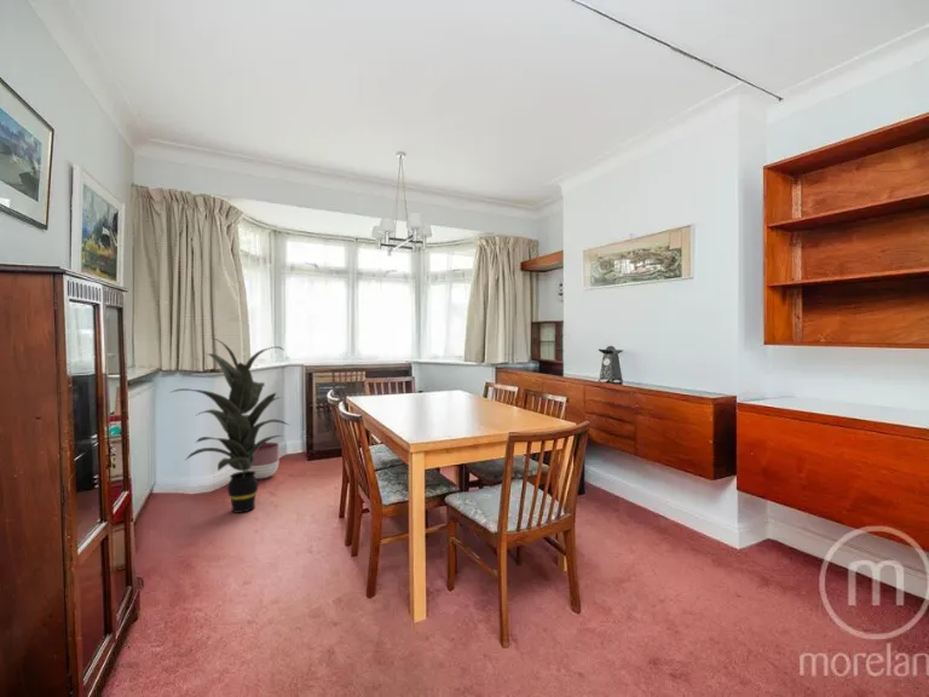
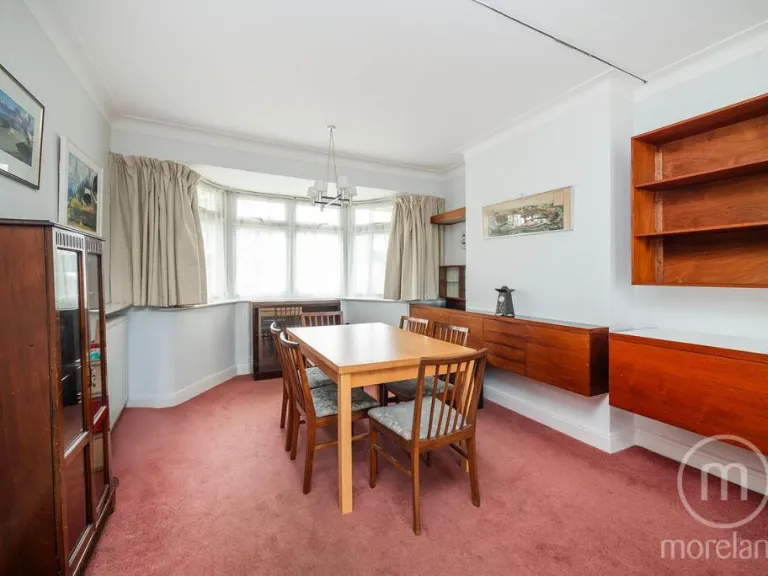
- planter (261, 461)
- indoor plant (235, 424)
